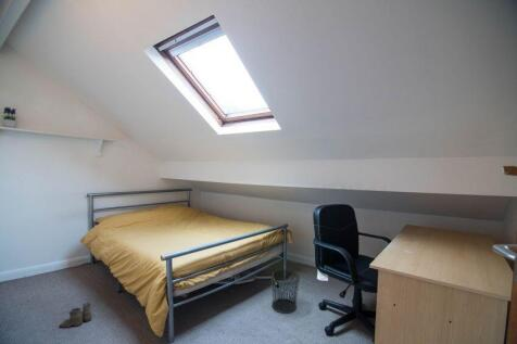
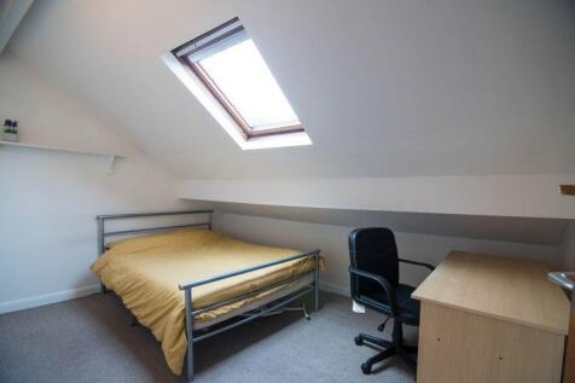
- waste bin (285, 291)
- boots (79, 313)
